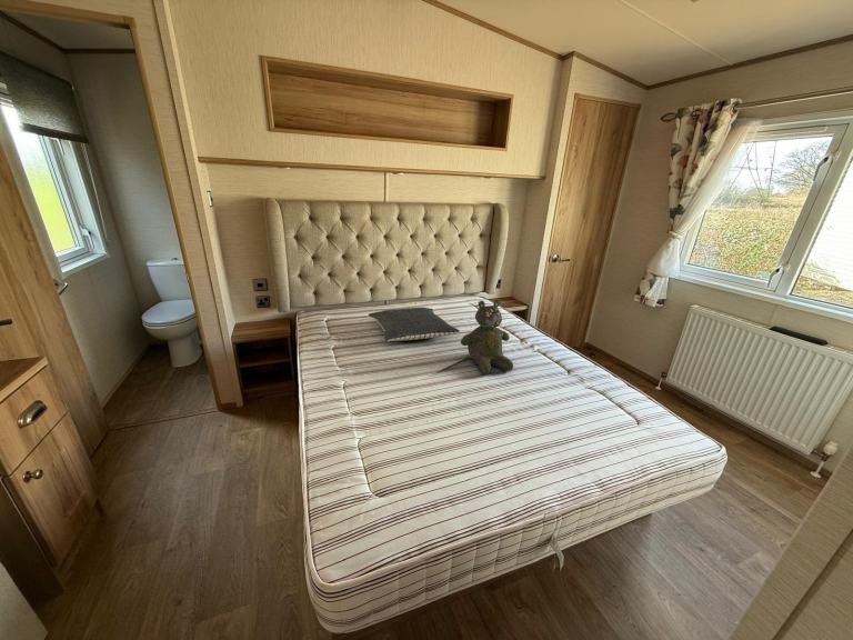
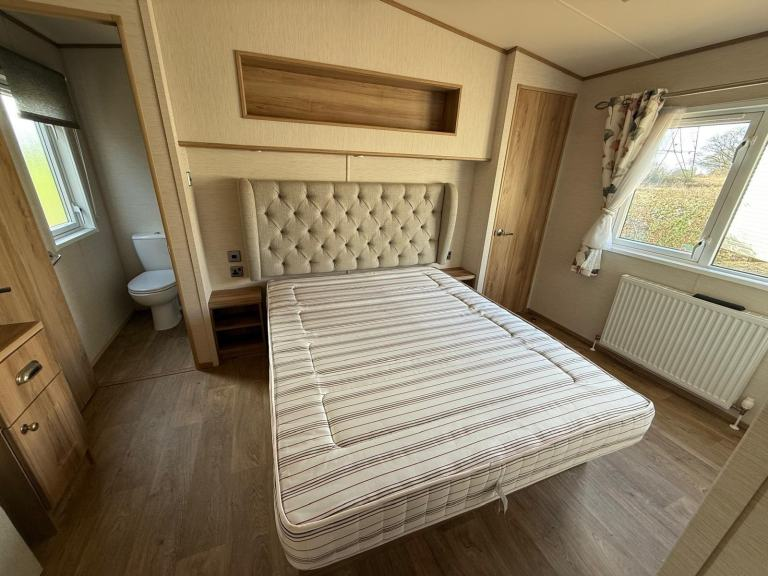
- teddy bear (491, 334)
- pillow (411, 322)
